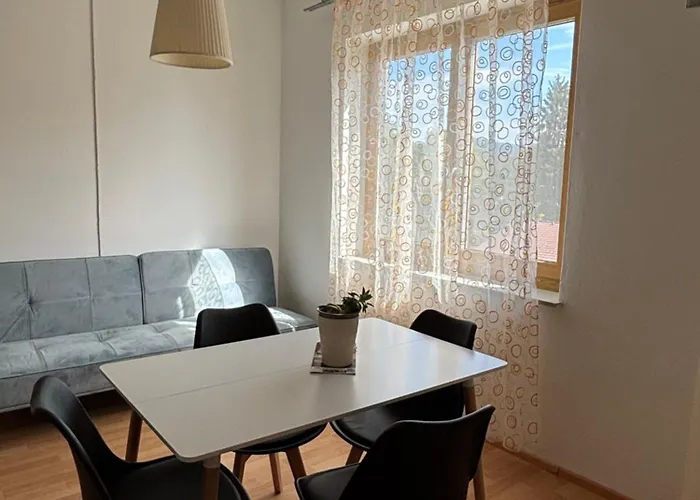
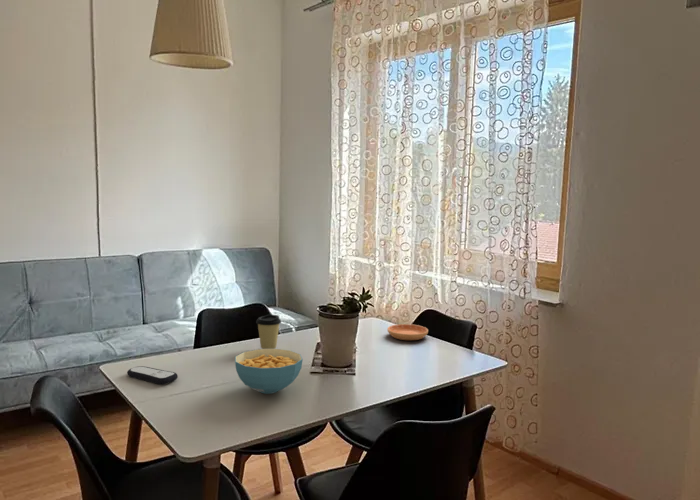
+ remote control (151, 374)
+ saucer (407, 332)
+ coffee cup (268, 333)
+ cereal bowl (268, 374)
